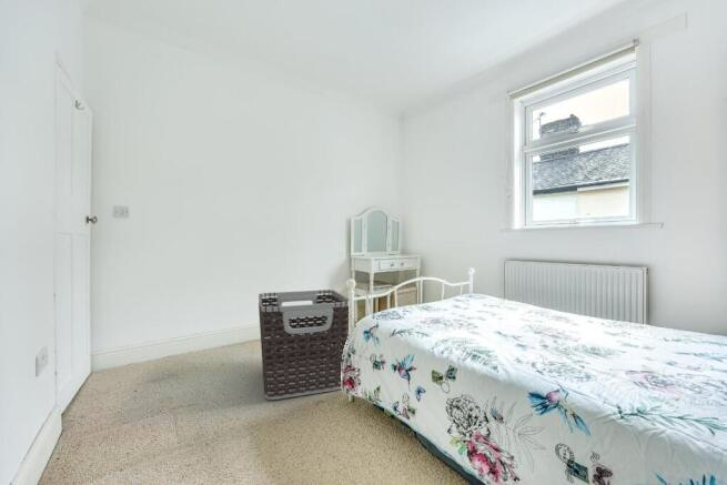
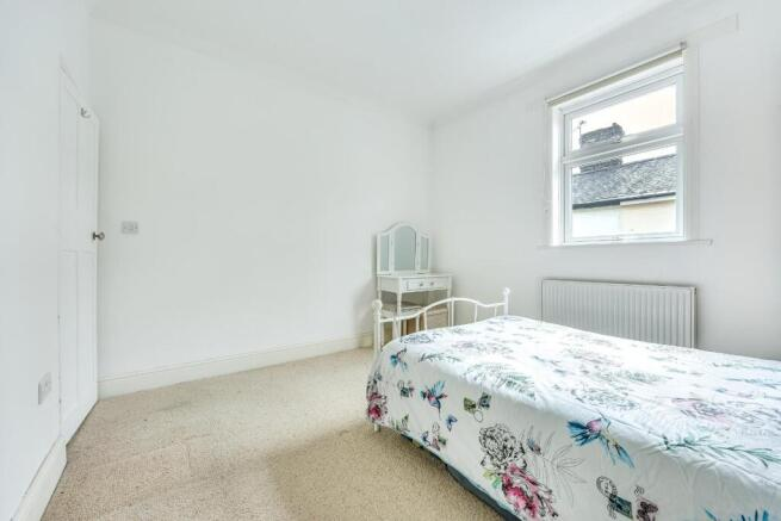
- clothes hamper (302, 337)
